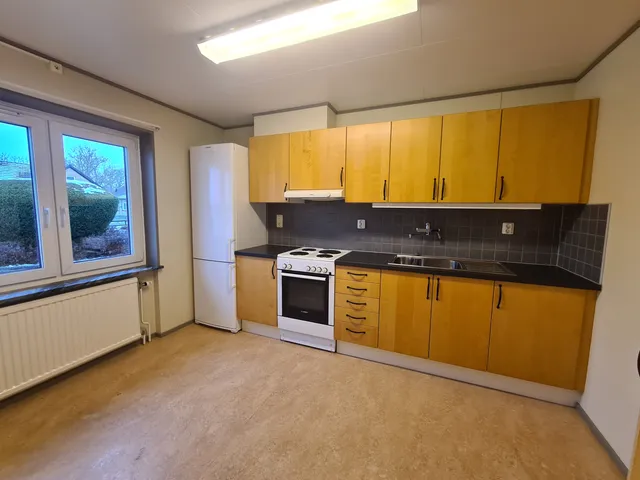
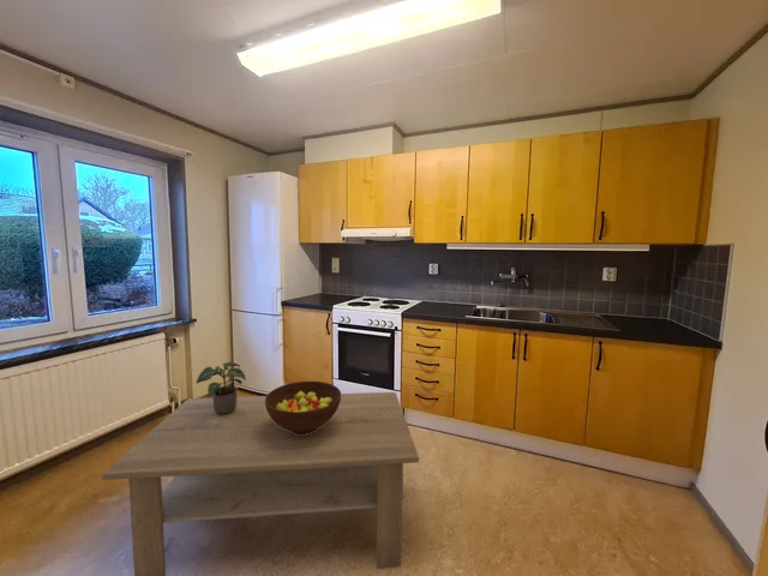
+ potted plant (222, 386)
+ fruit bowl (304, 410)
+ coffee table (286, 475)
